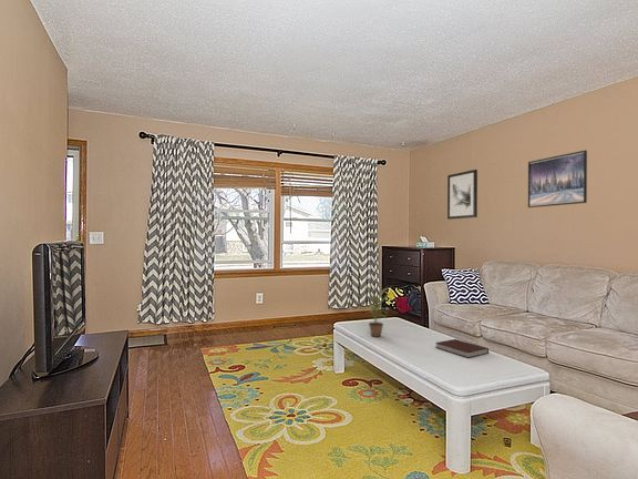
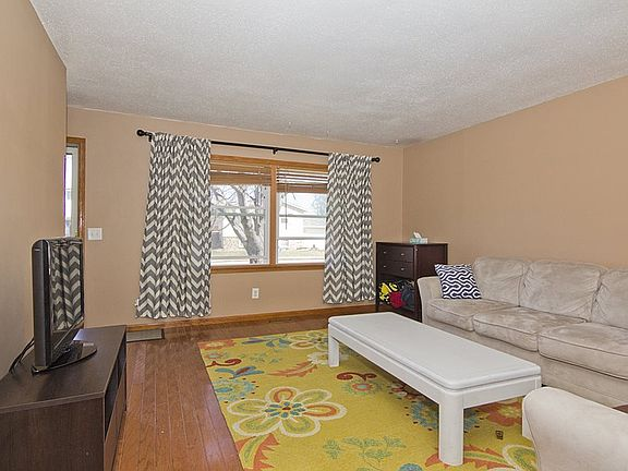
- potted plant (377, 312)
- wall art (461, 195)
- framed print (555, 181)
- notebook (461, 347)
